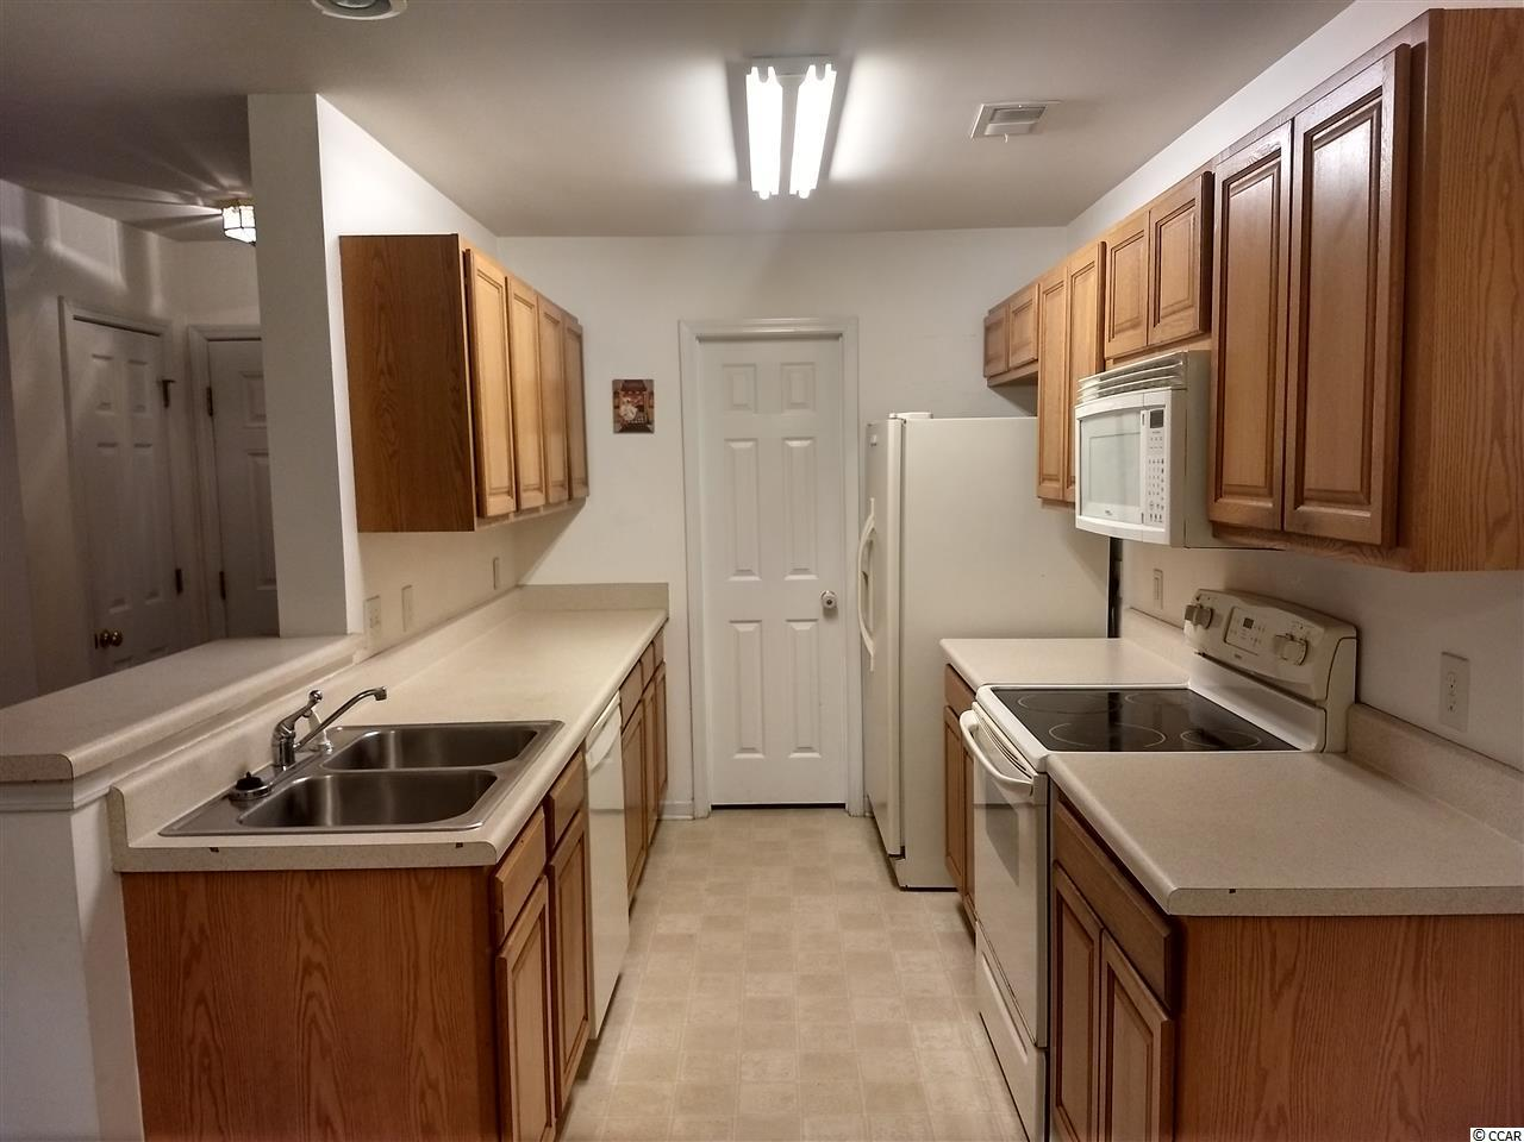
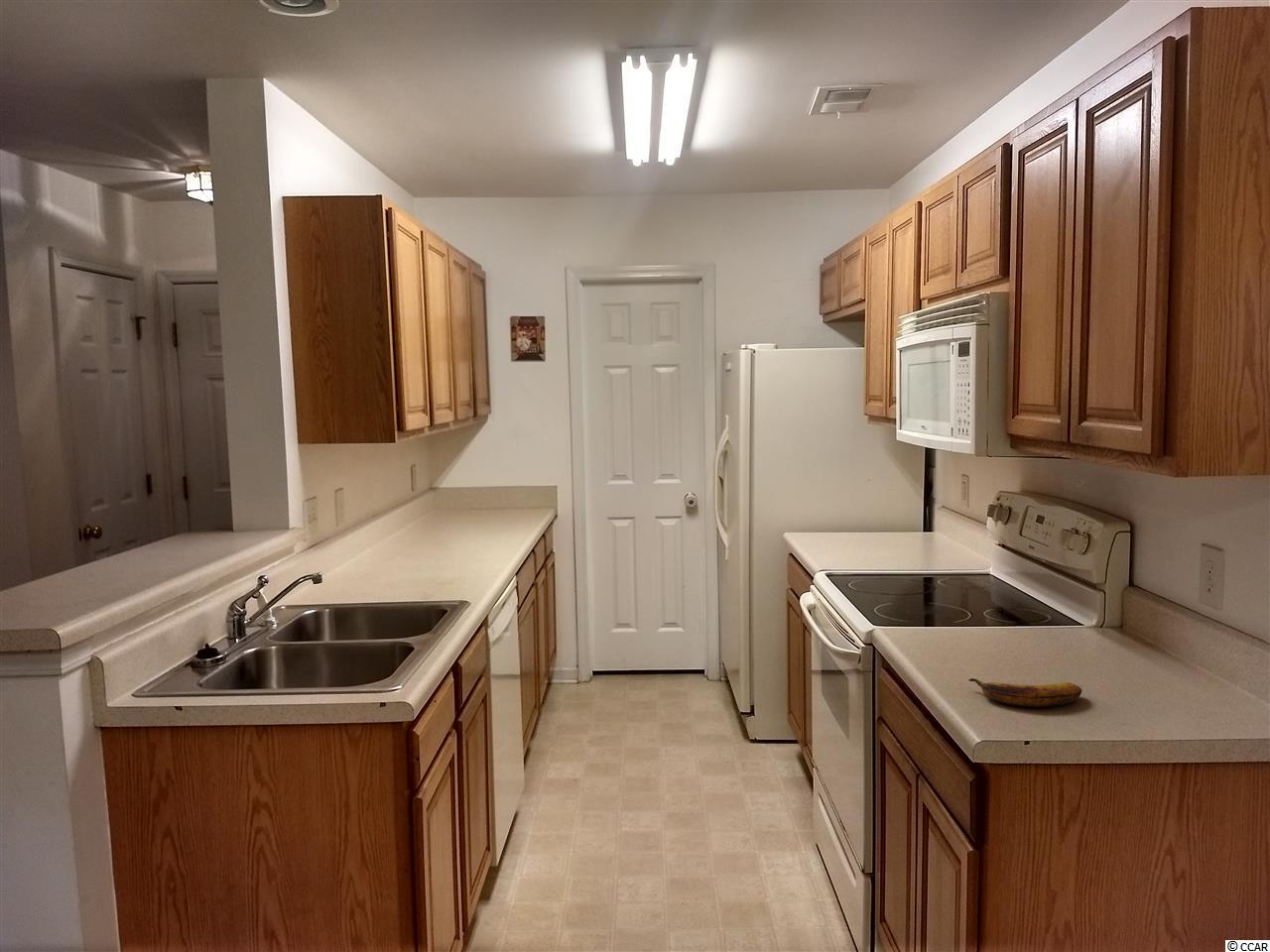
+ banana (1030, 689)
